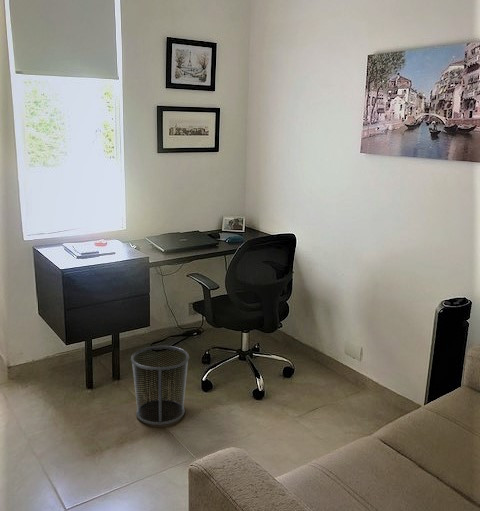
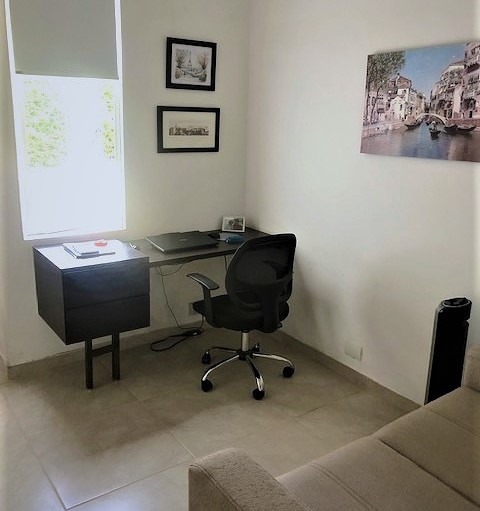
- waste bin (160, 384)
